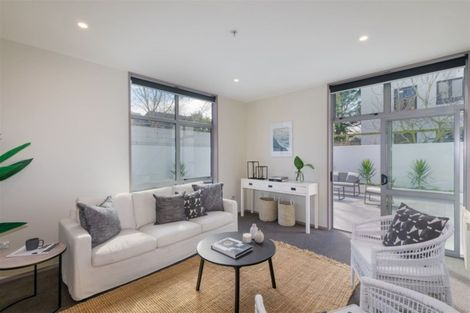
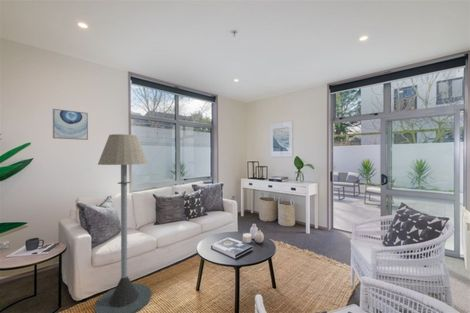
+ wall art (71, 125)
+ floor lamp (124, 218)
